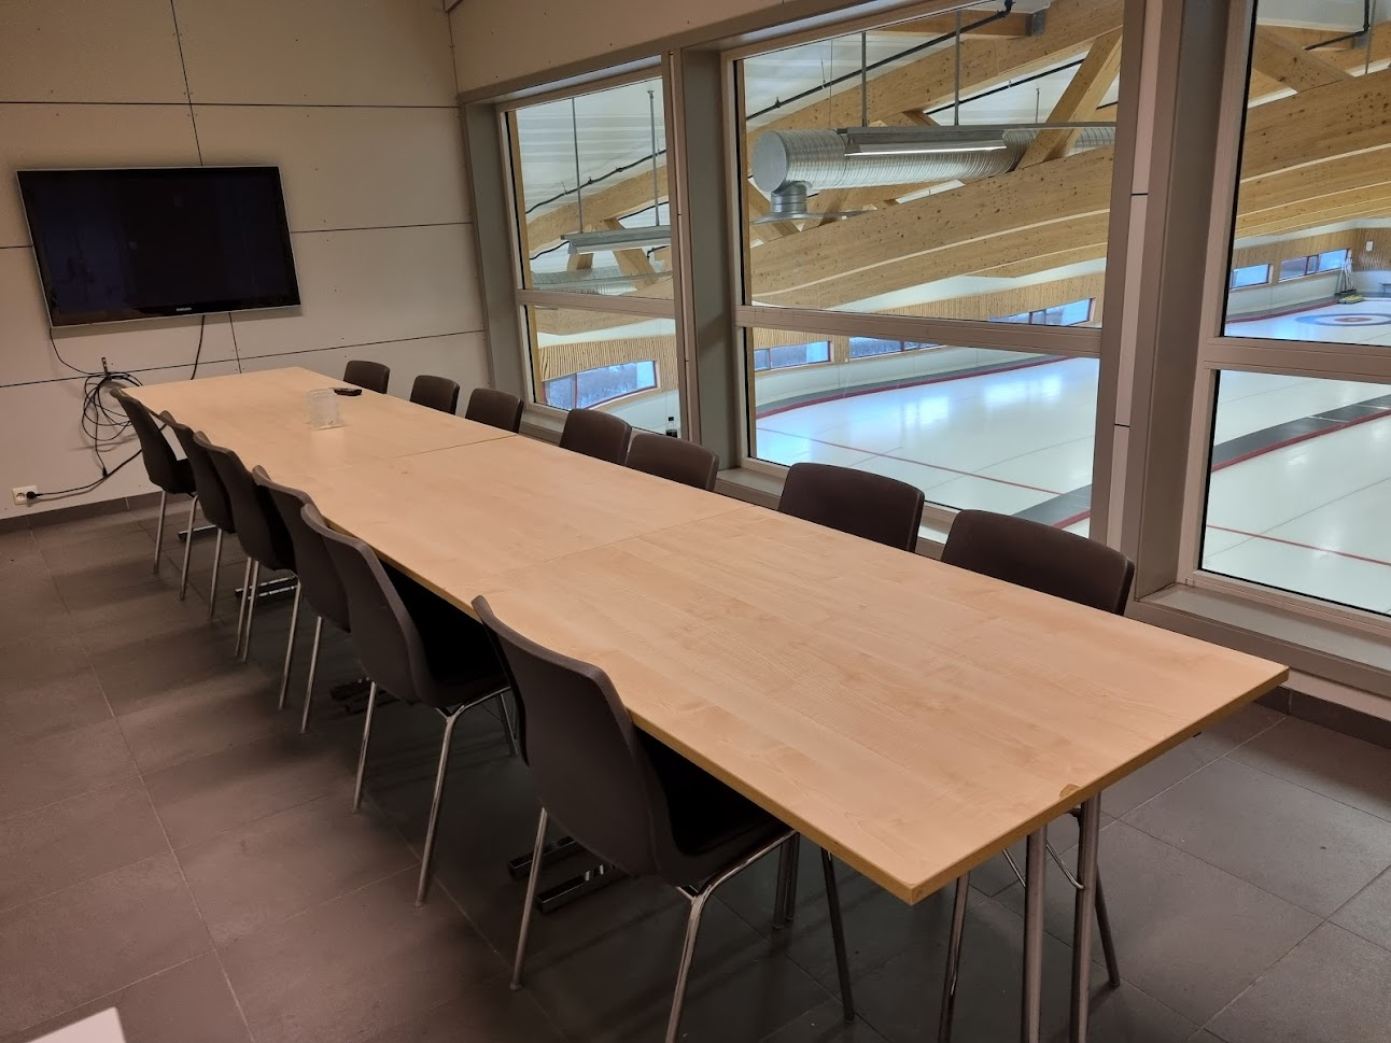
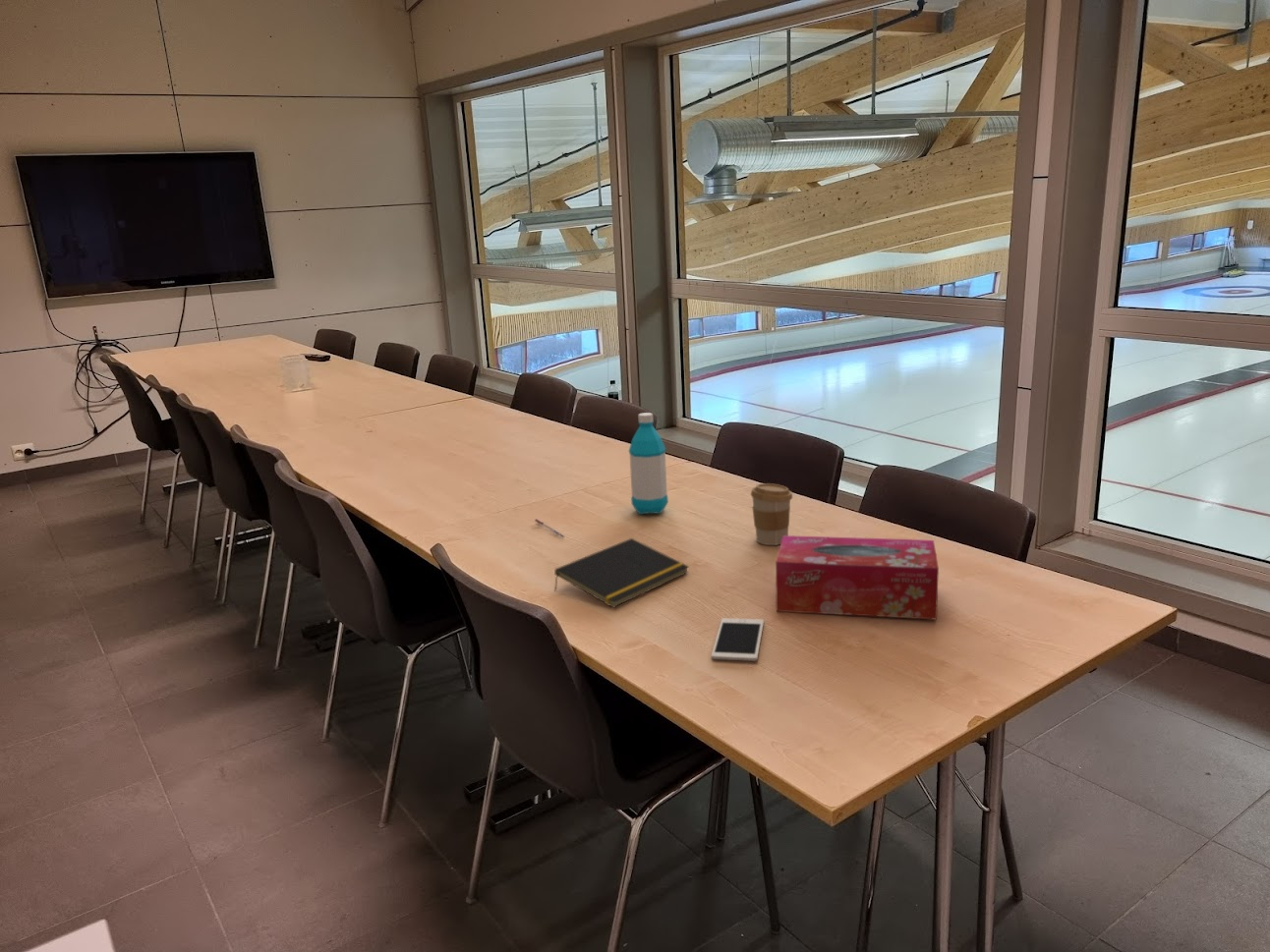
+ pen (549, 528)
+ tissue box (855, 575)
+ coffee cup (772, 513)
+ cell phone (738, 638)
+ water bottle (648, 463)
+ notepad (622, 570)
